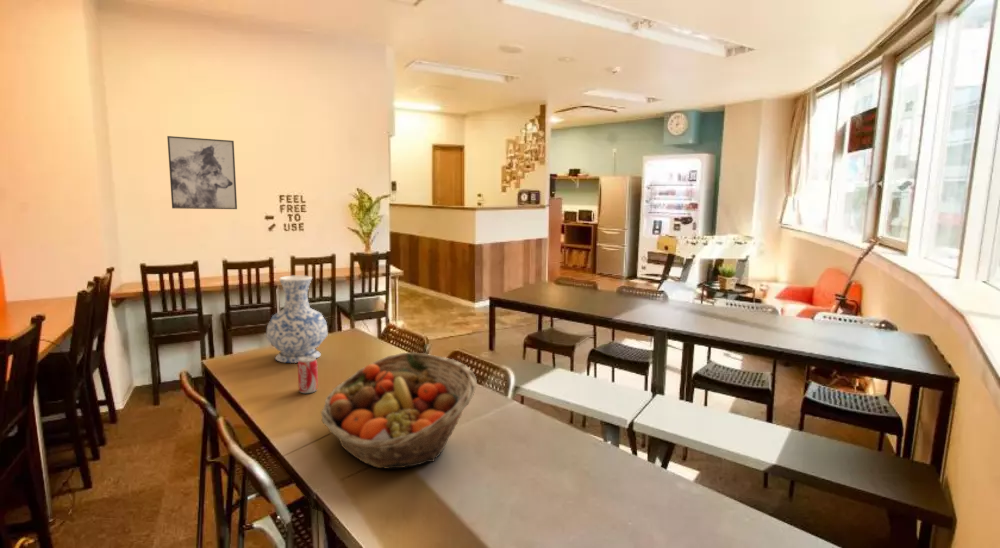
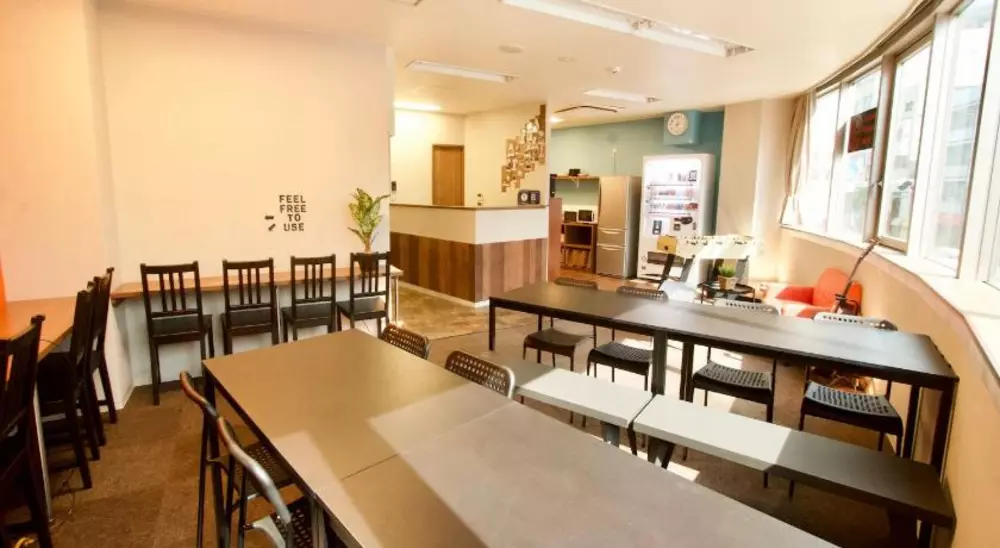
- vase (297, 317)
- fruit basket (399, 405)
- beverage can (307, 374)
- wall art (203, 174)
